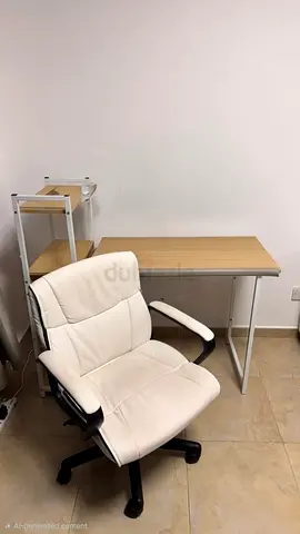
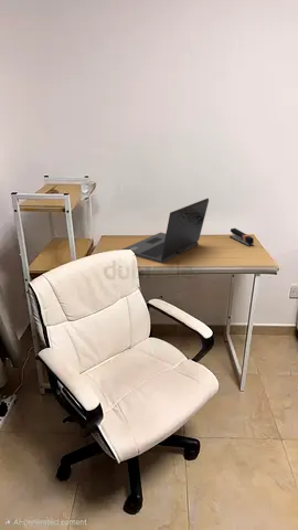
+ laptop (168, 225)
+ stapler (241, 236)
